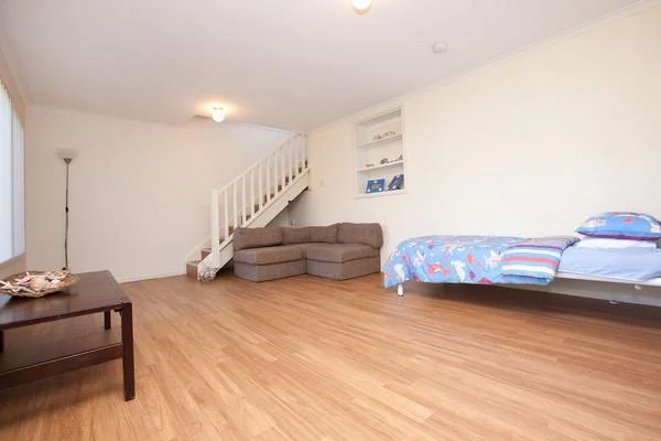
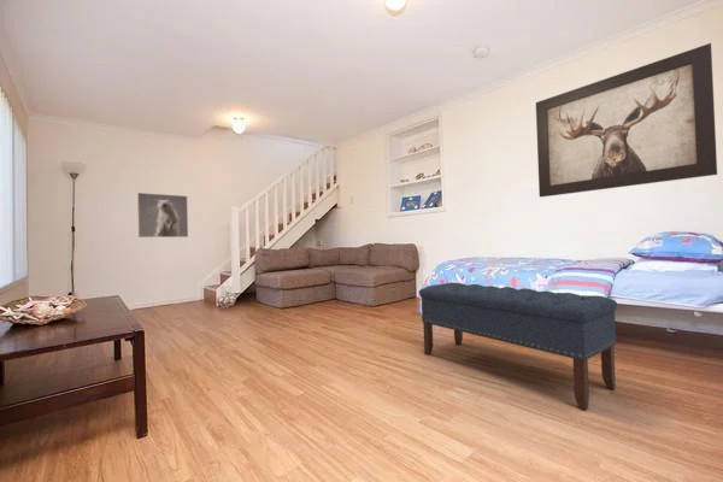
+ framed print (163, 216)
+ bench (504, 328)
+ wall art (611, 133)
